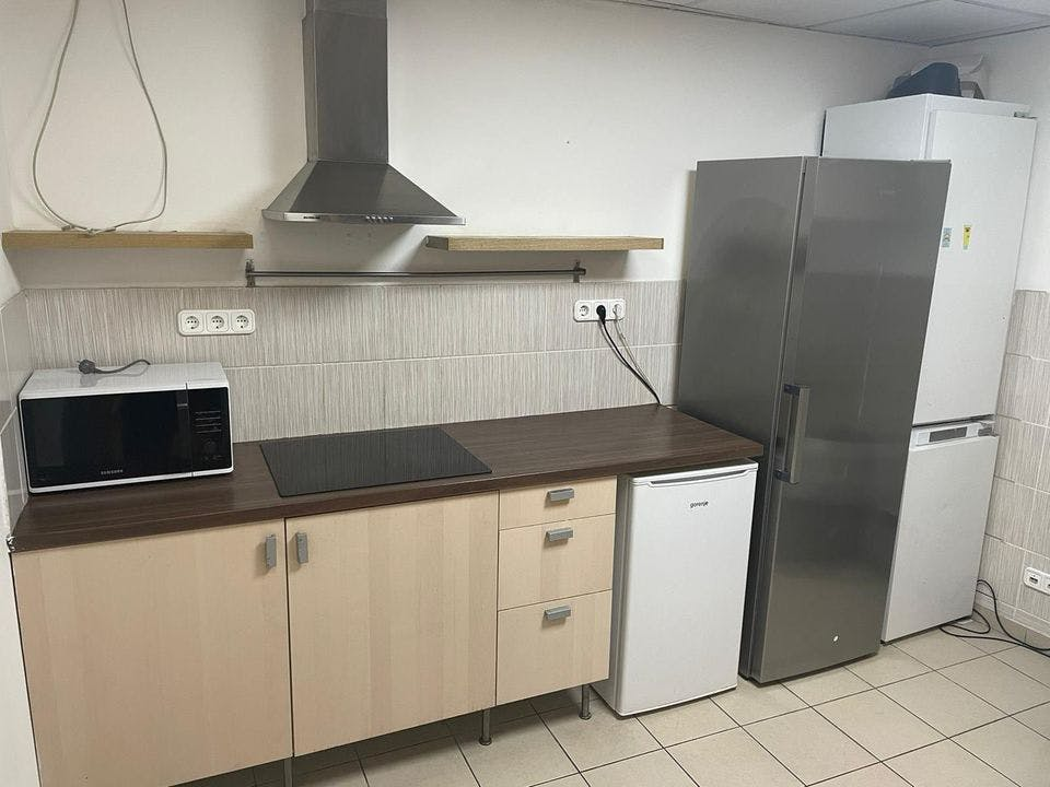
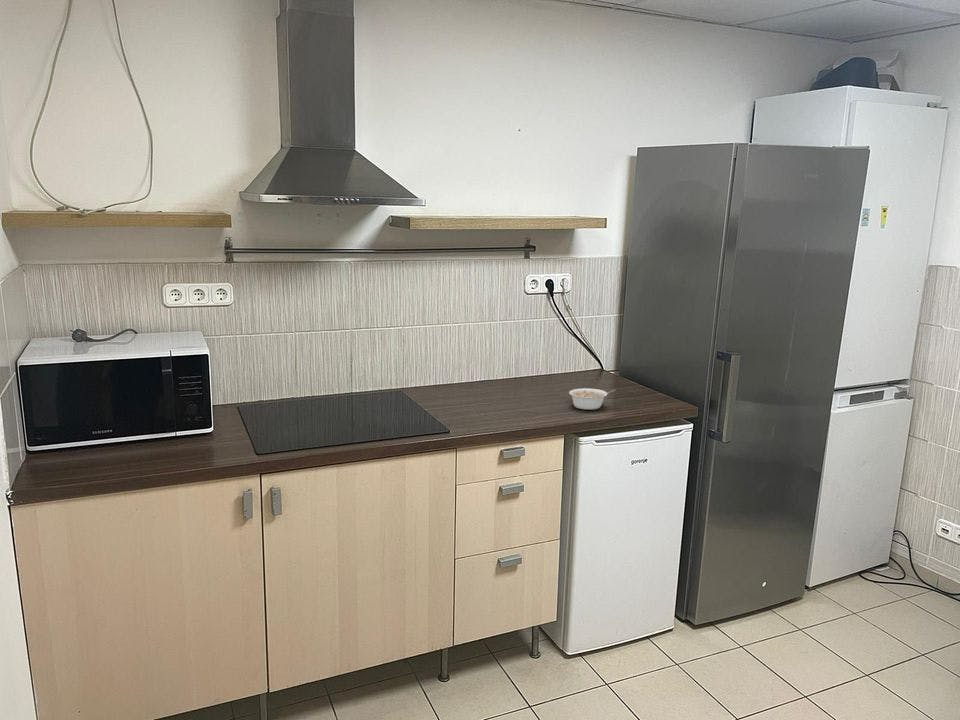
+ legume (589, 398)
